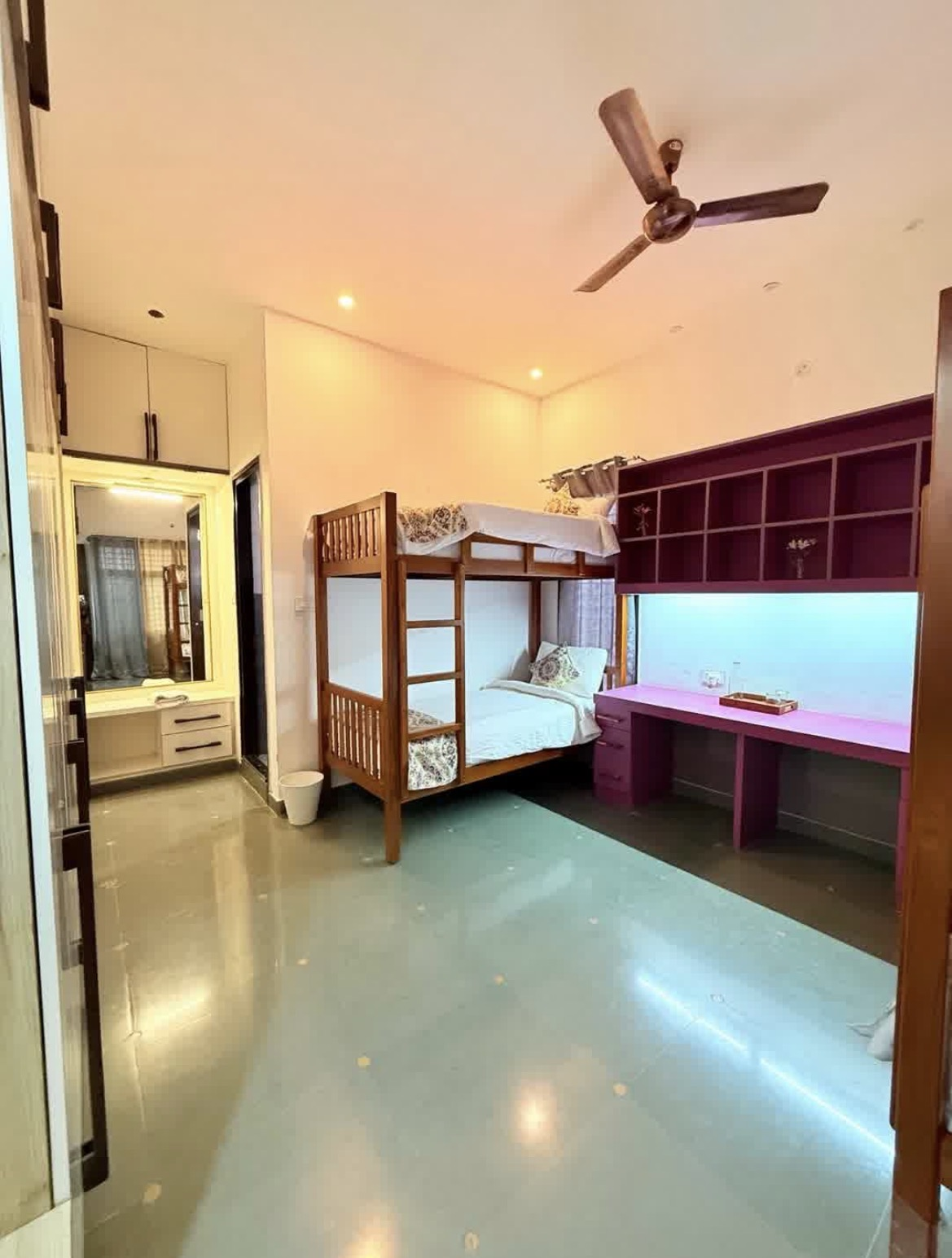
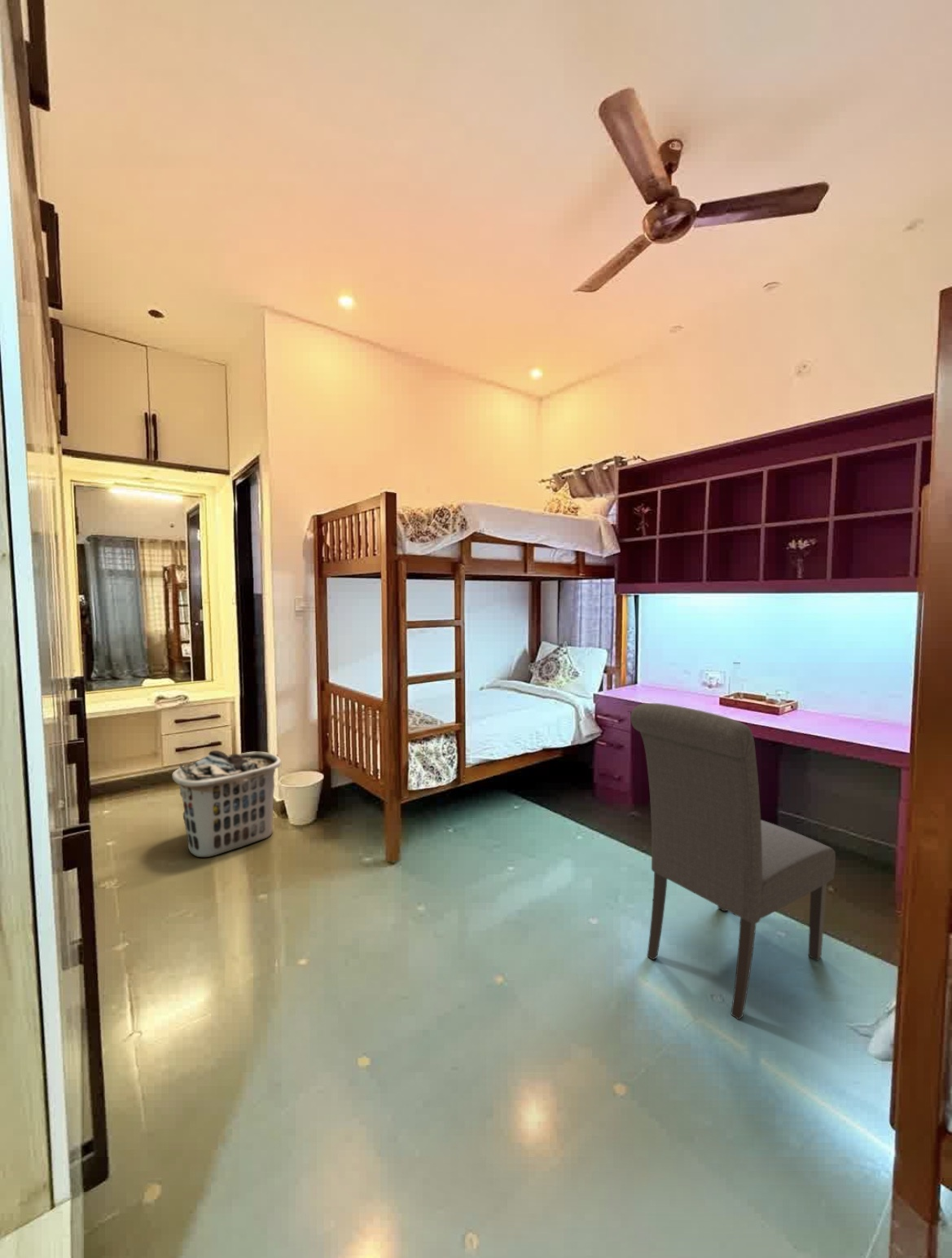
+ chair (728, 832)
+ clothes hamper (230, 795)
